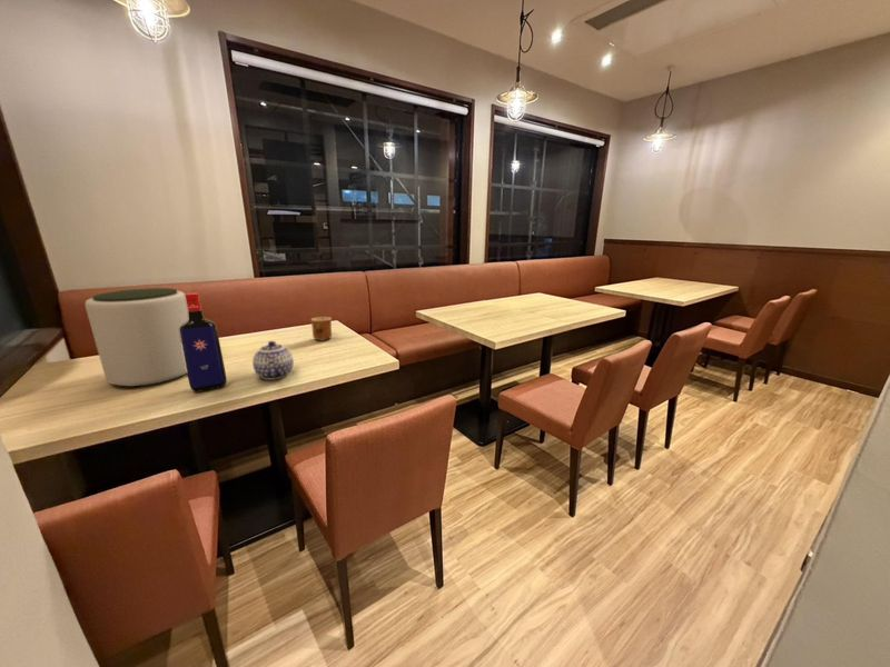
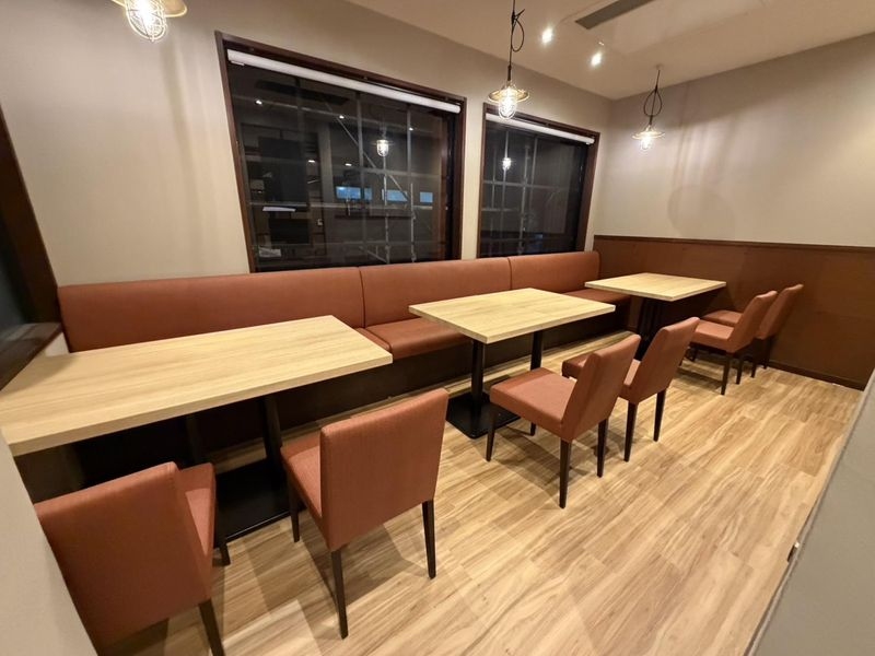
- liquor bottle (200, 341)
- cup (322, 328)
- teapot (273, 358)
- plant pot (147, 335)
